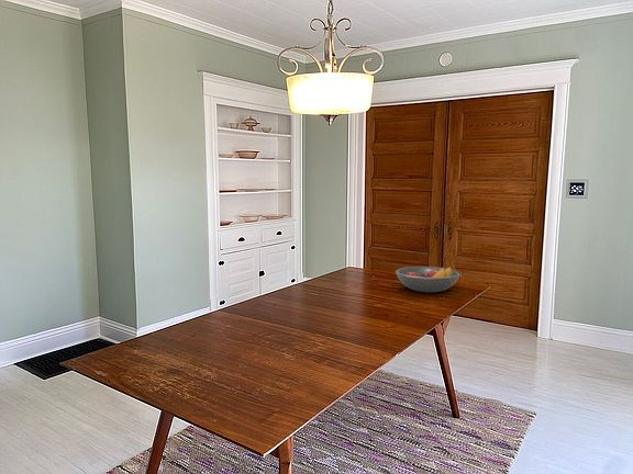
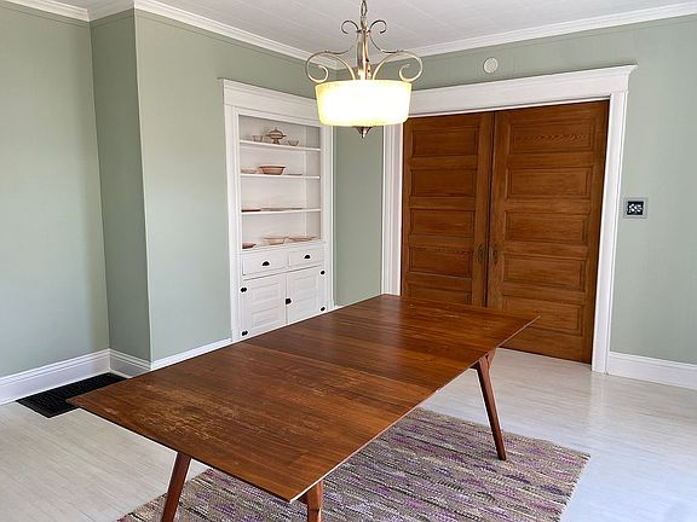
- fruit bowl (426, 278)
